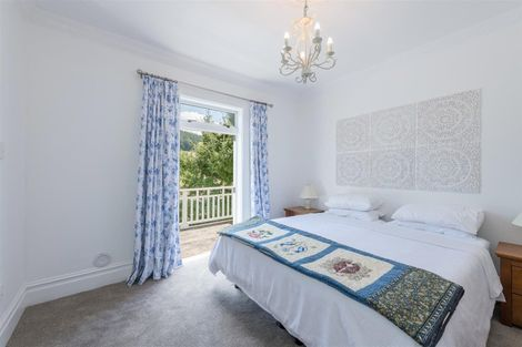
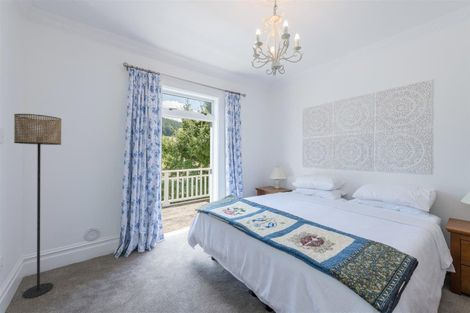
+ floor lamp (38, 204)
